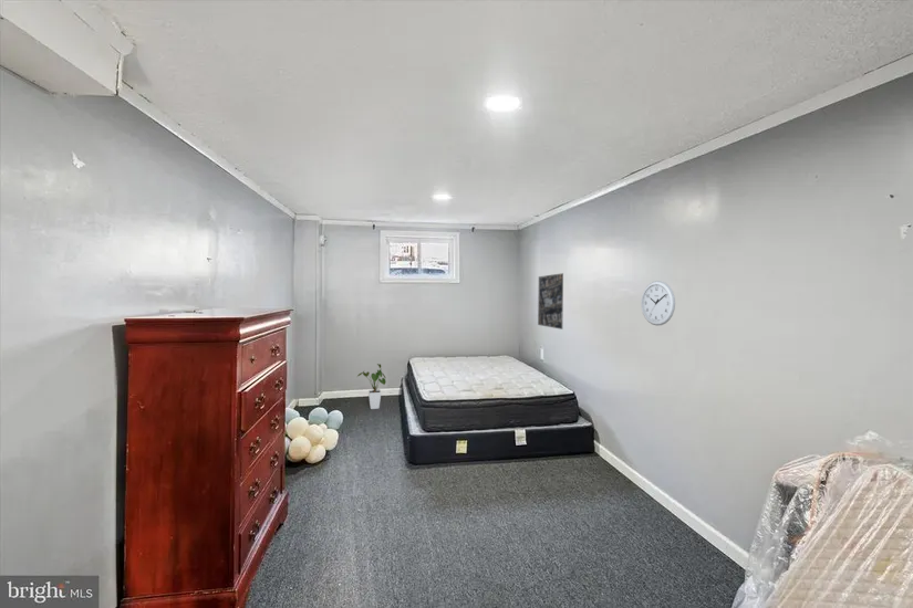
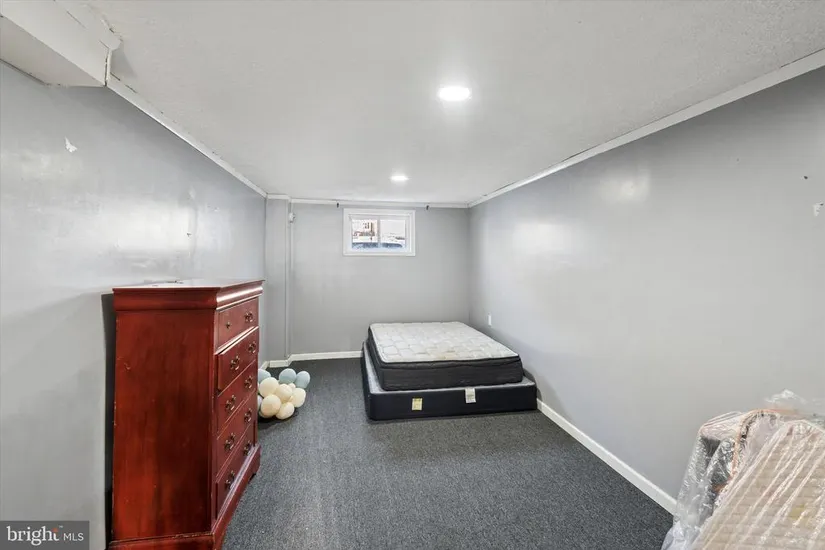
- wall clock (656, 303)
- house plant (372, 386)
- aerial map (548, 301)
